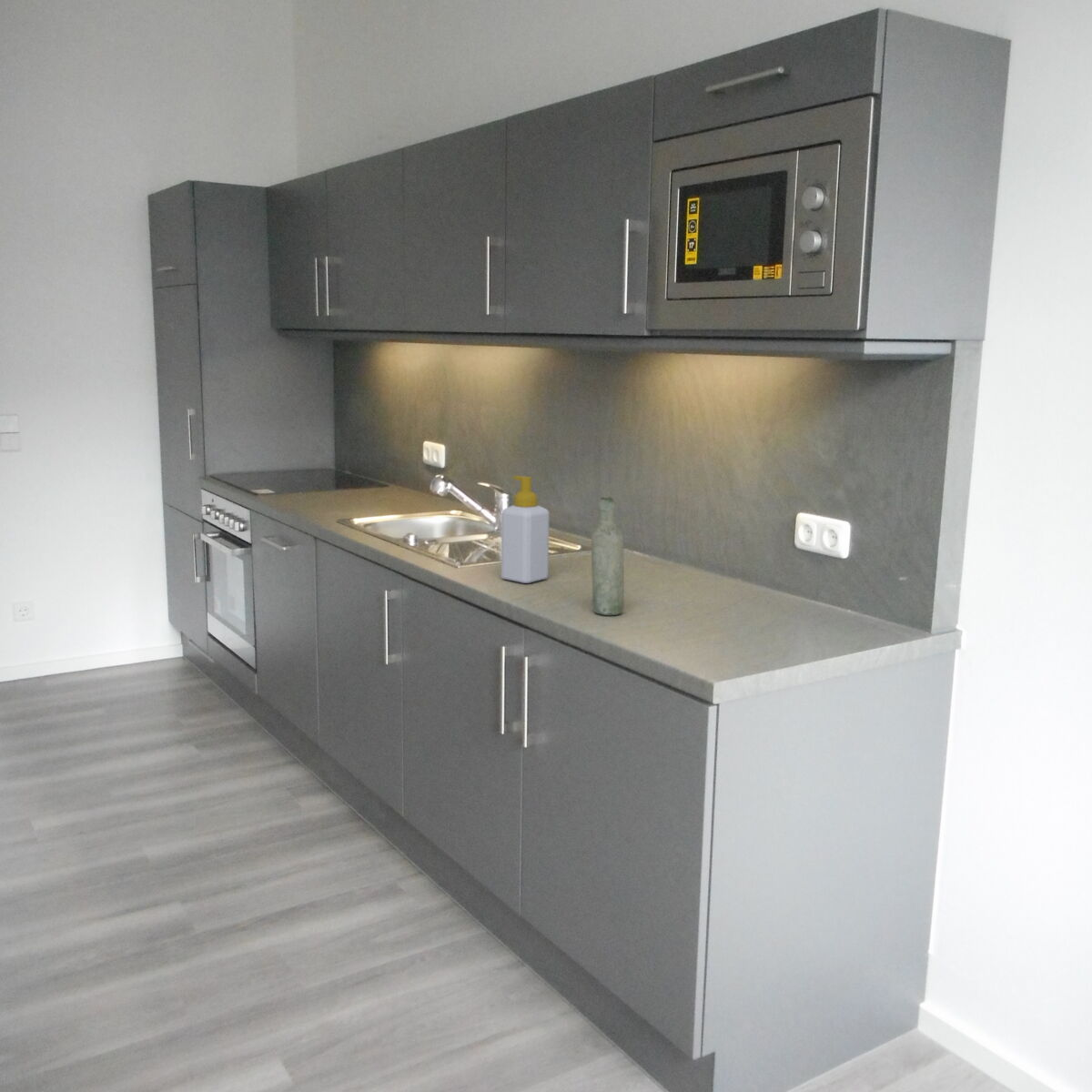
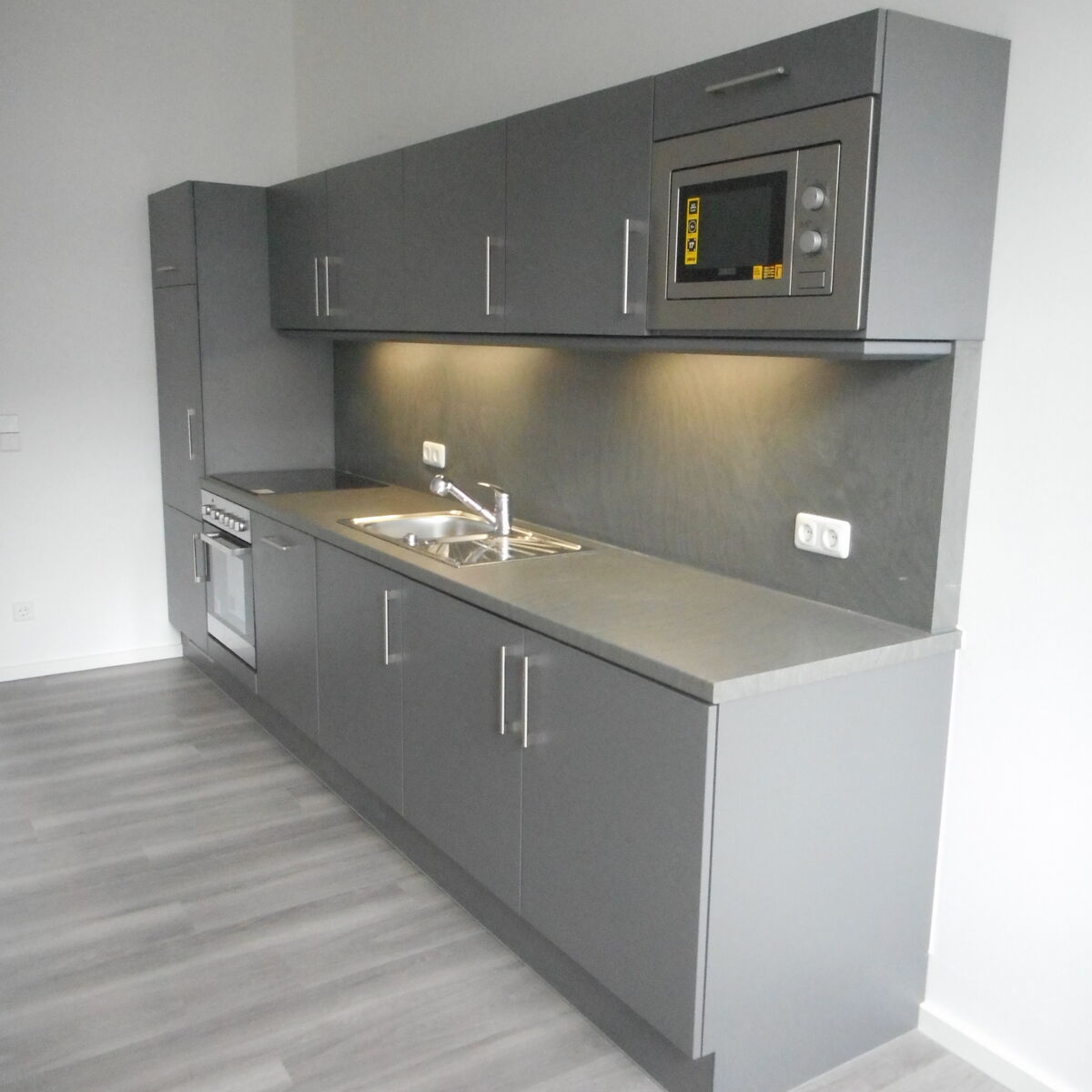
- soap bottle (525, 528)
- bottle (608, 555)
